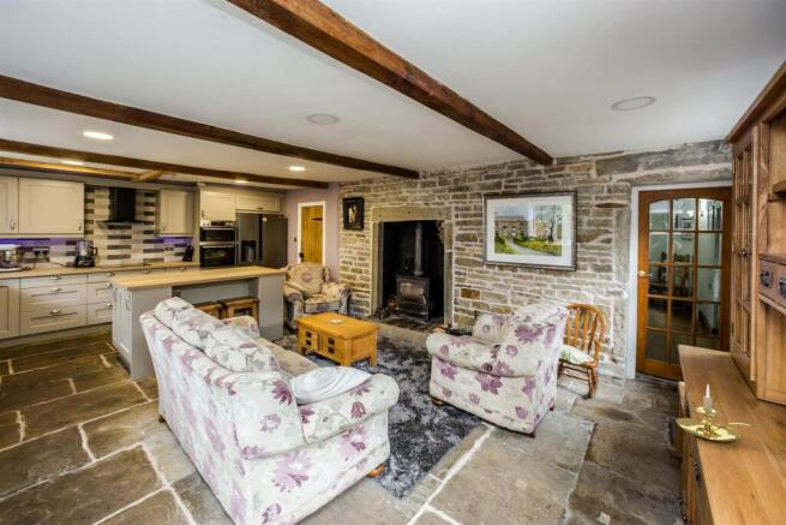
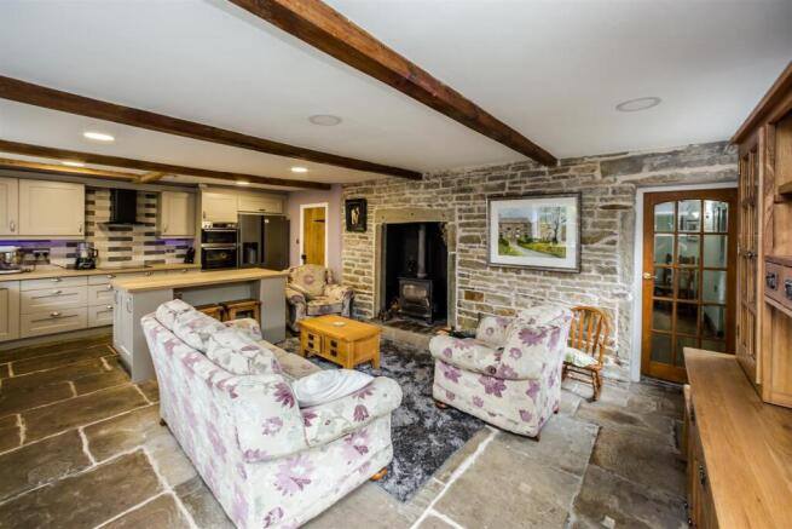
- candle holder (712, 408)
